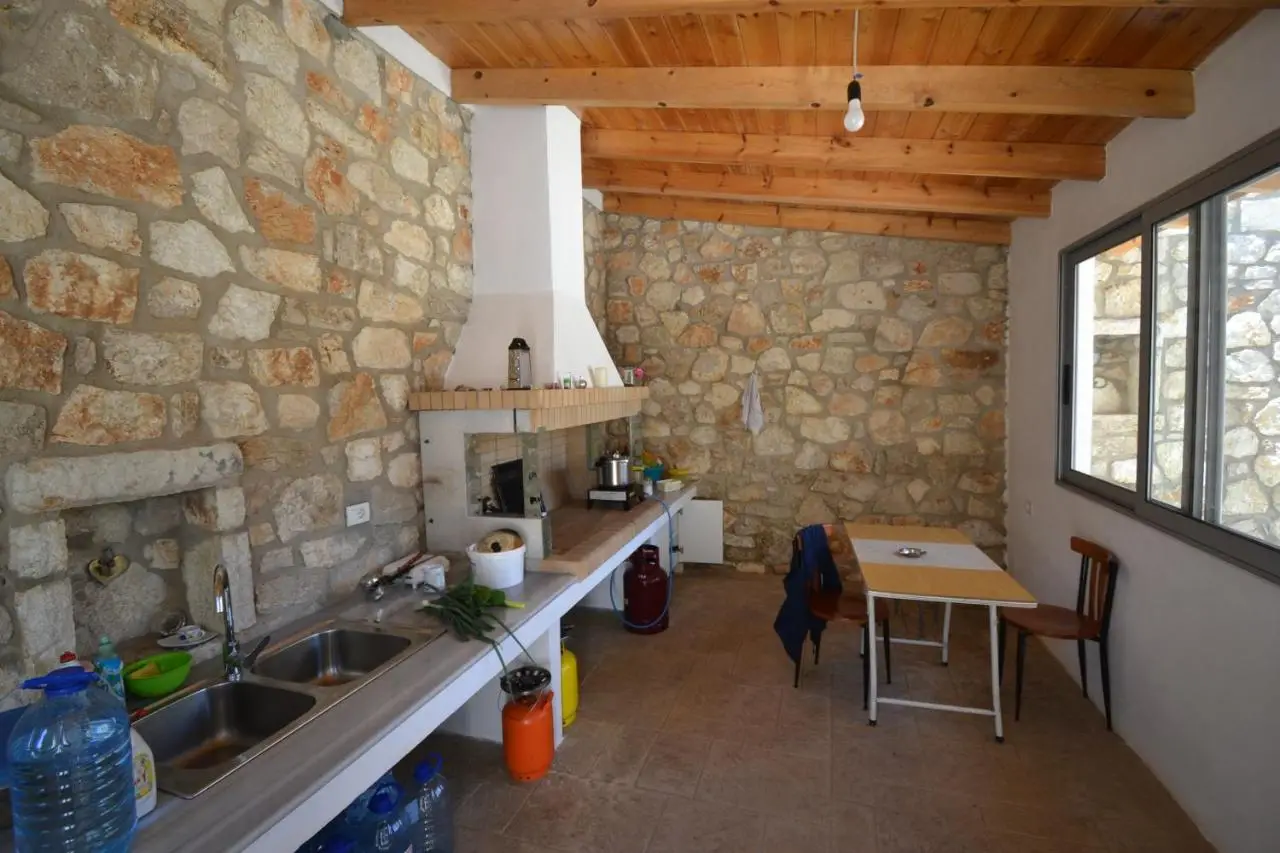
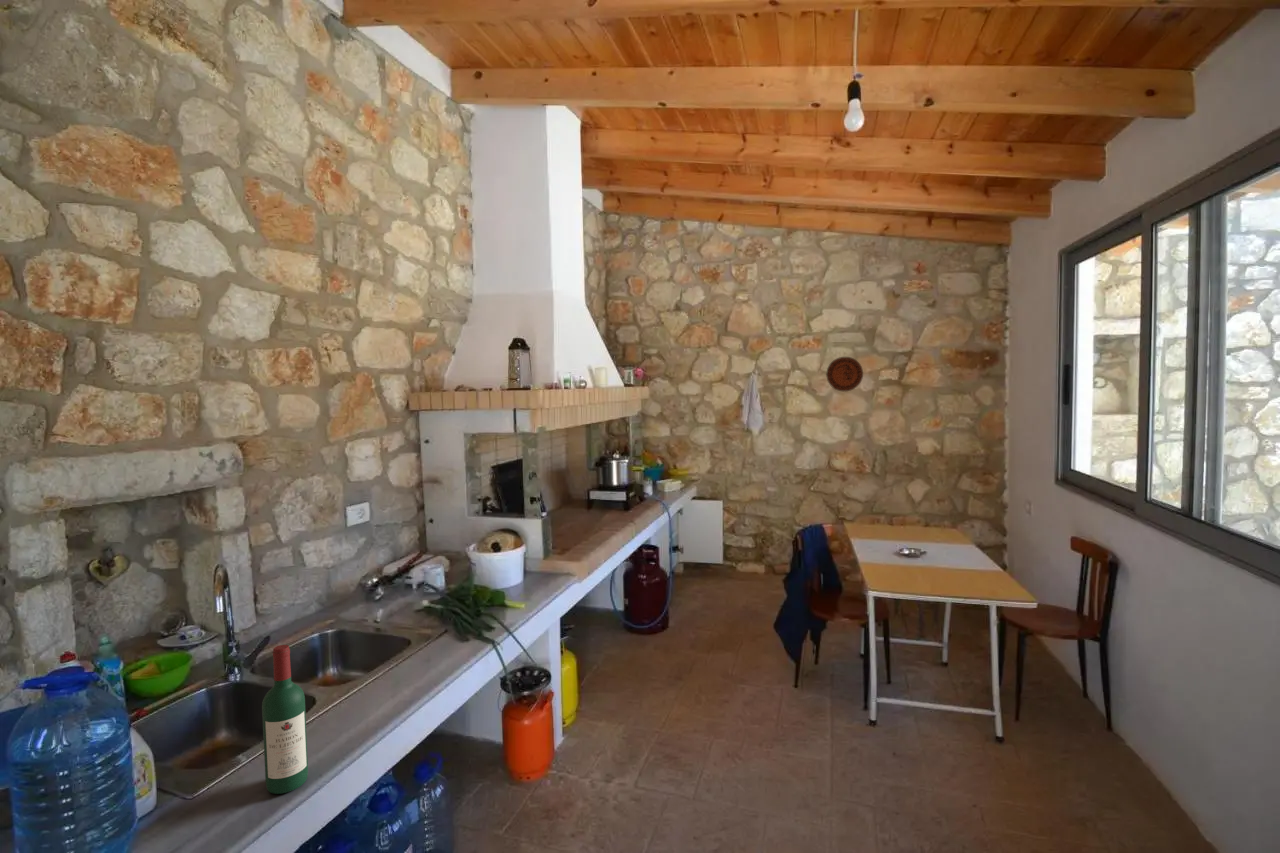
+ decorative plate (844, 374)
+ wine bottle (284, 715)
